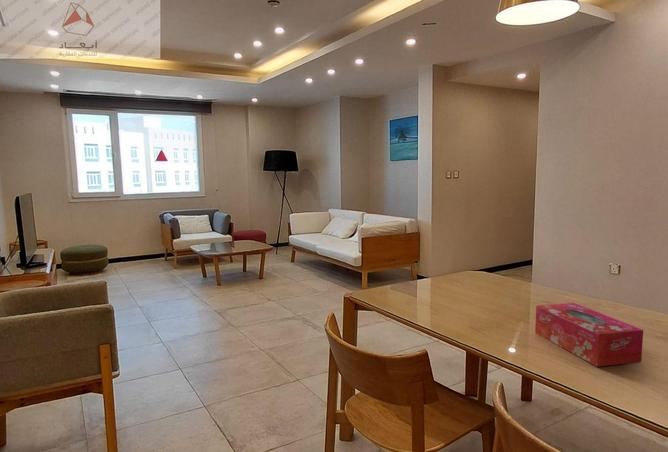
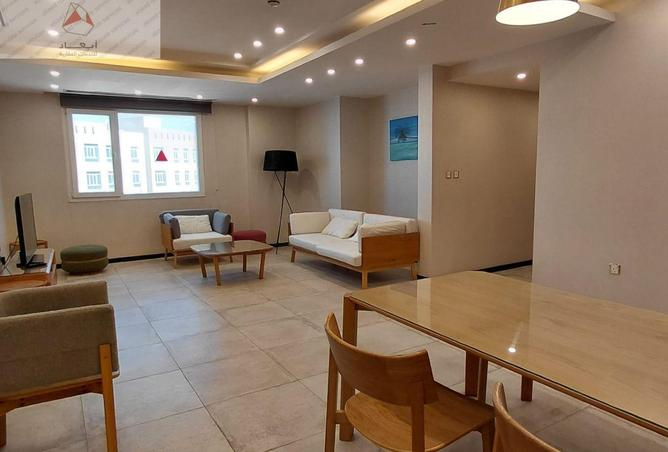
- tissue box (584, 331)
